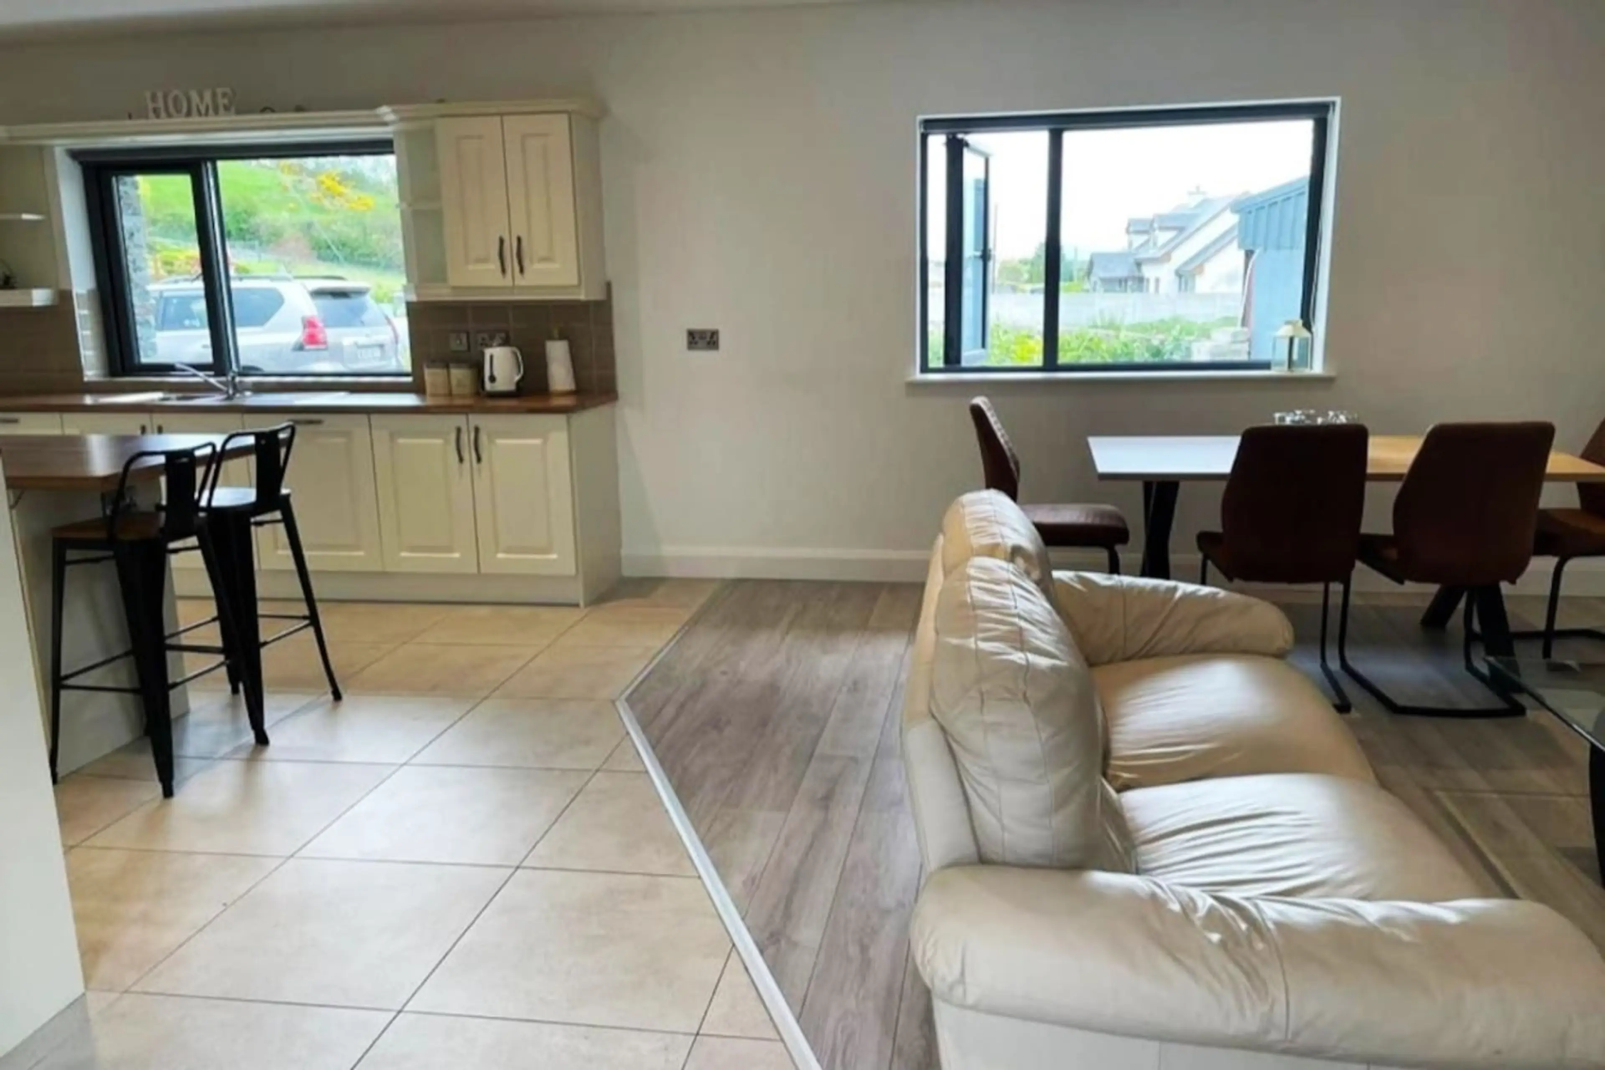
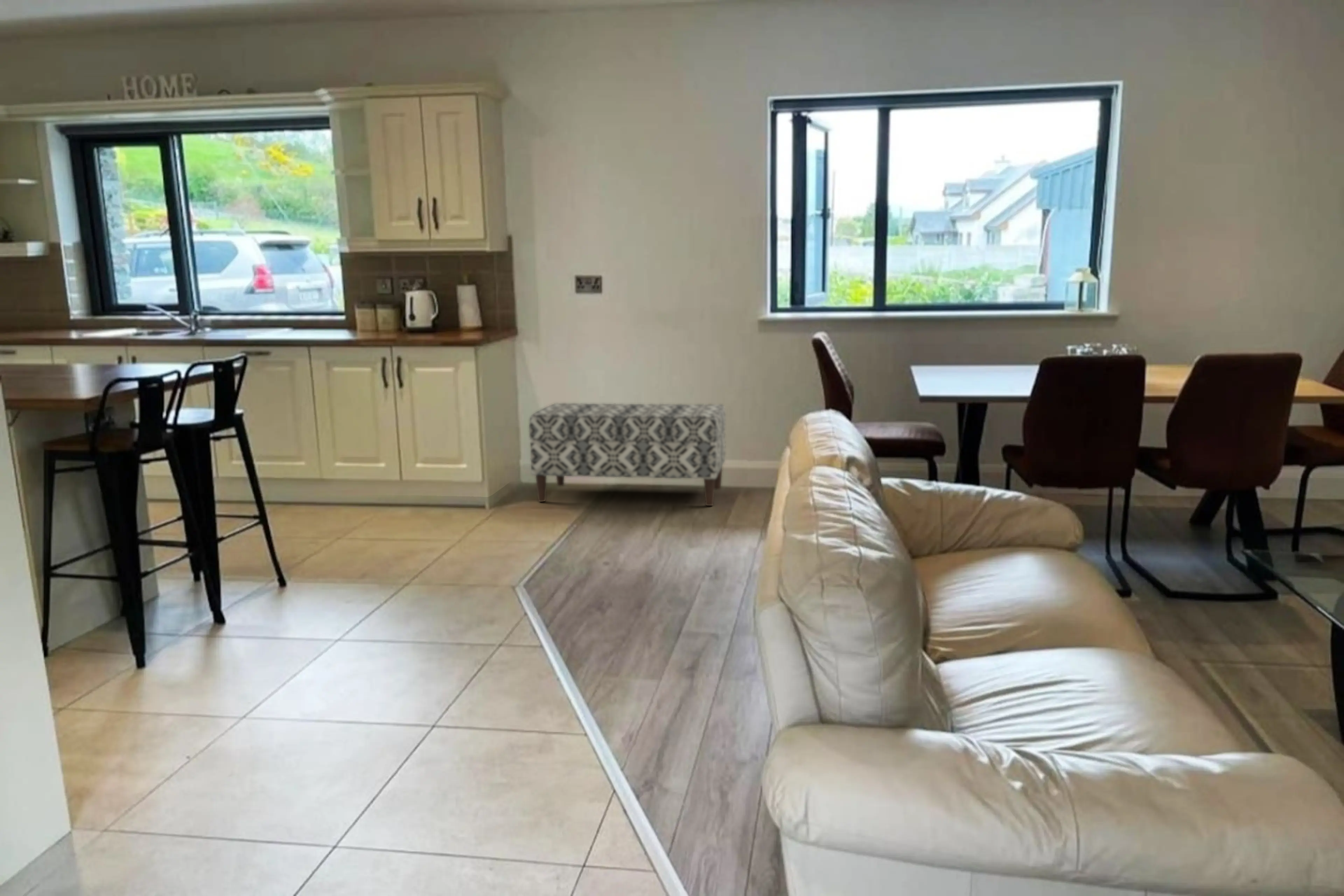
+ bench (630, 452)
